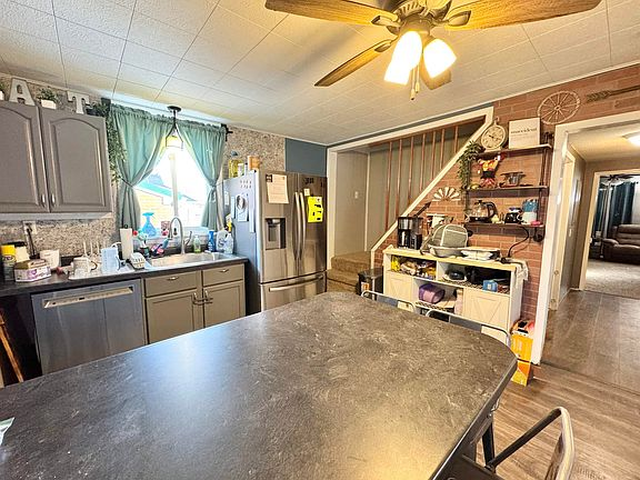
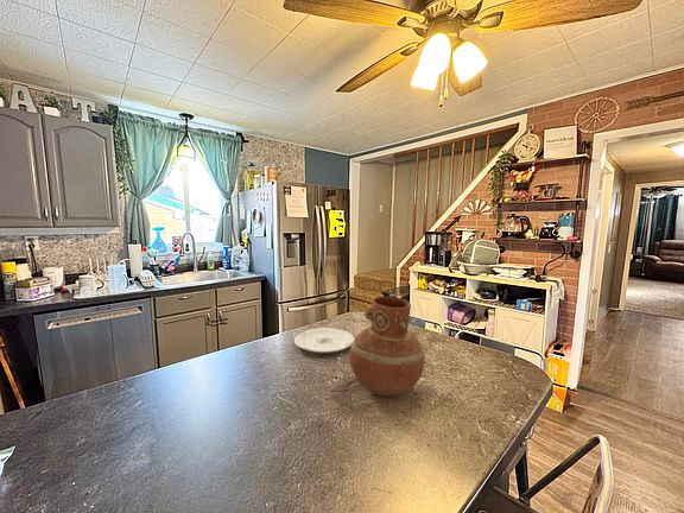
+ plate (324, 341)
+ vase (386, 343)
